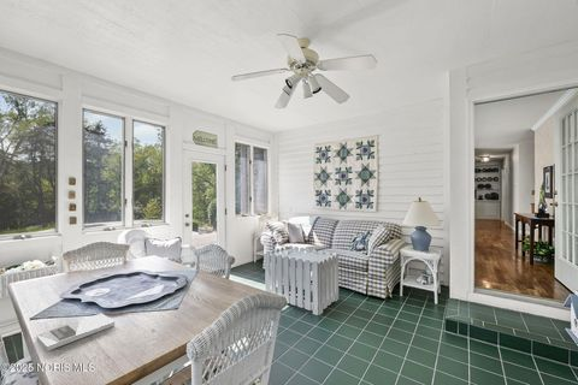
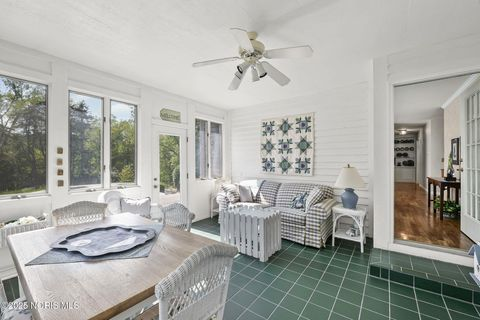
- book (77, 330)
